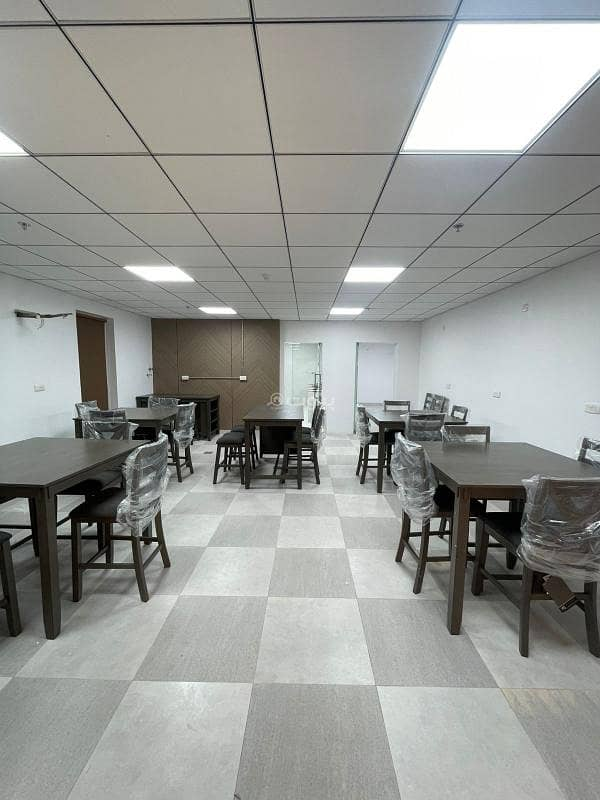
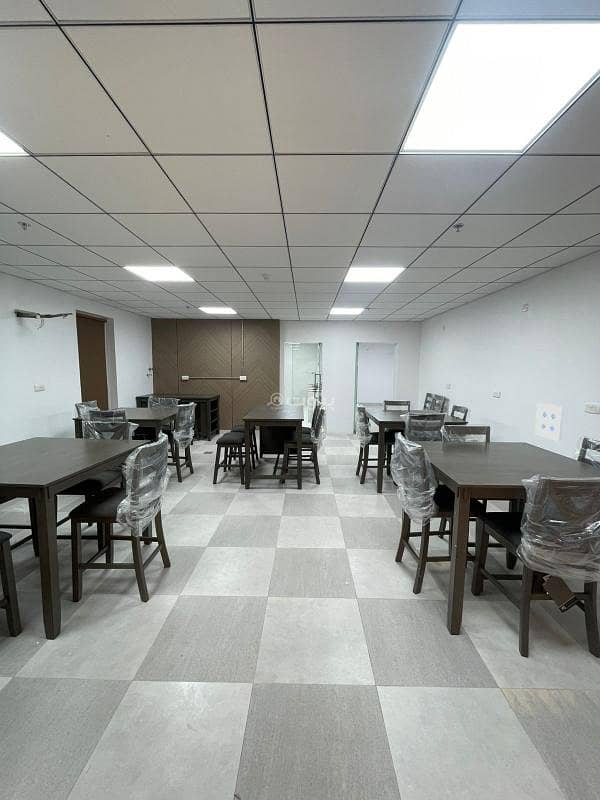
+ wall art (548, 421)
